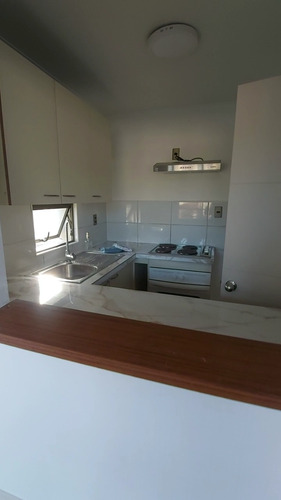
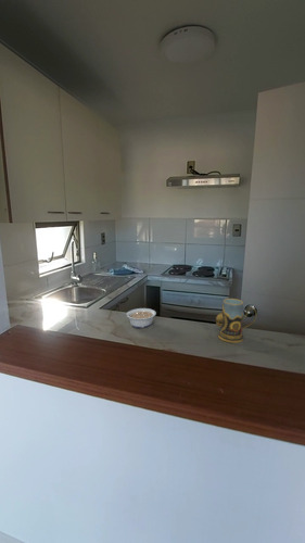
+ mug (234, 319)
+ legume (140, 317)
